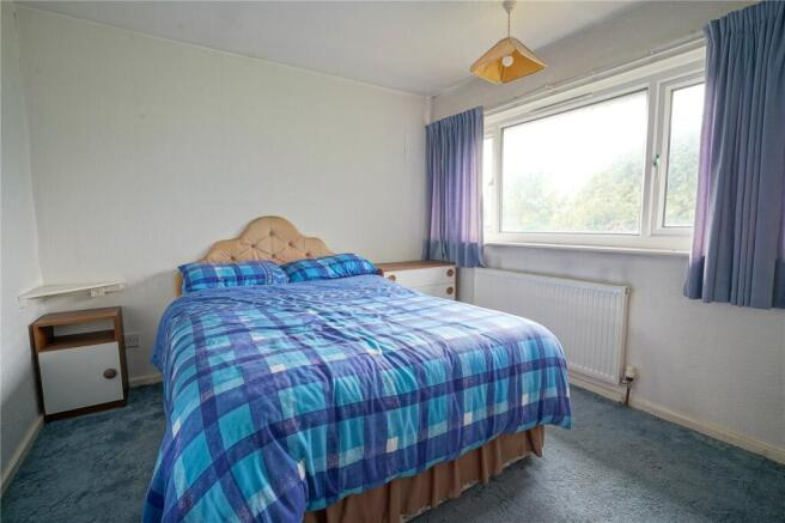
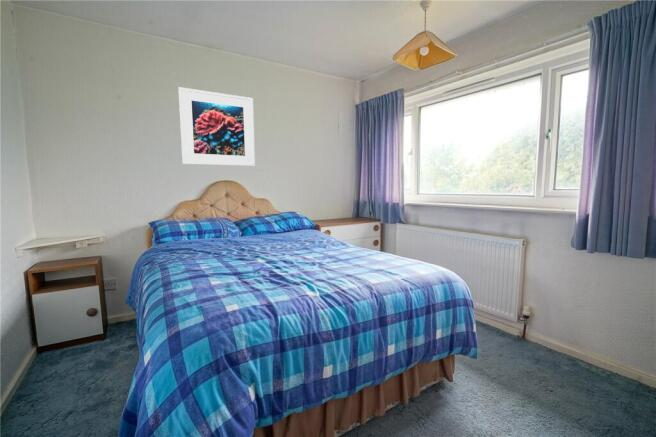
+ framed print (219, 129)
